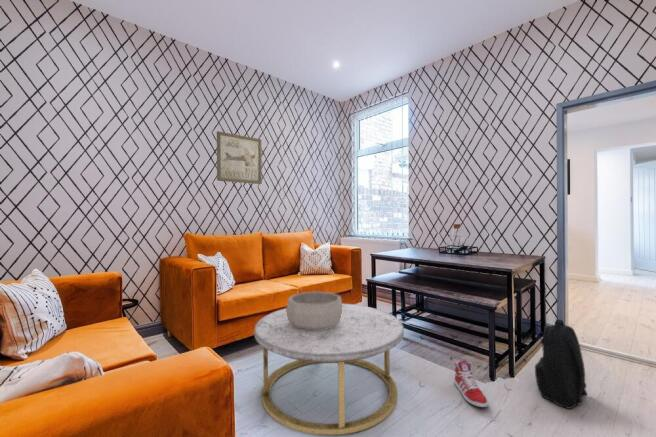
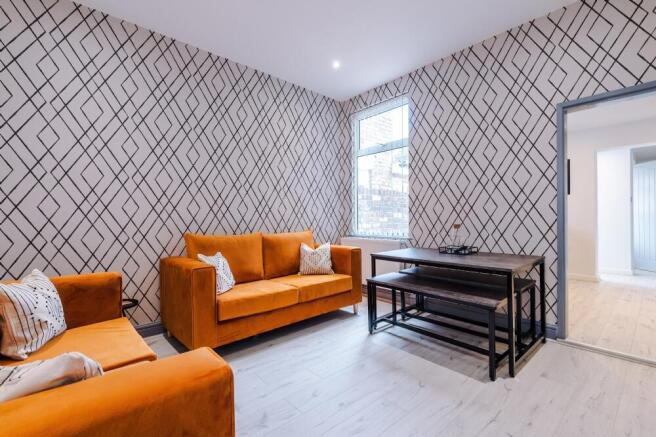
- sneaker (469, 380)
- backpack (560, 357)
- coffee table (329, 355)
- decorative bowl (314, 310)
- wall art (240, 159)
